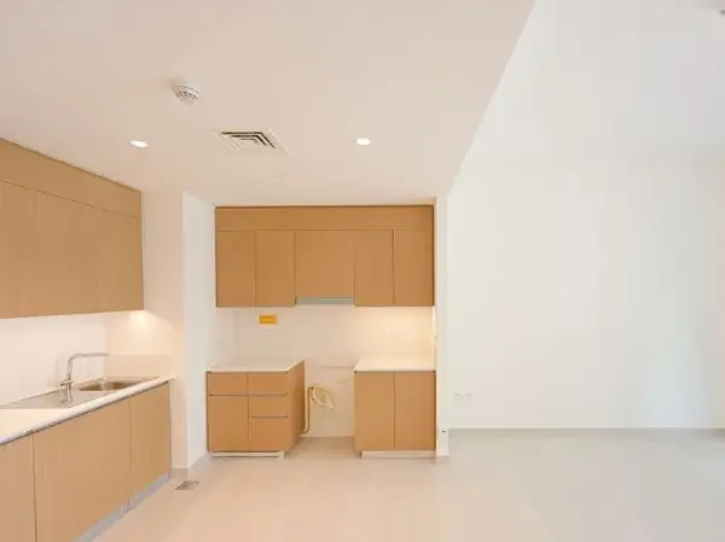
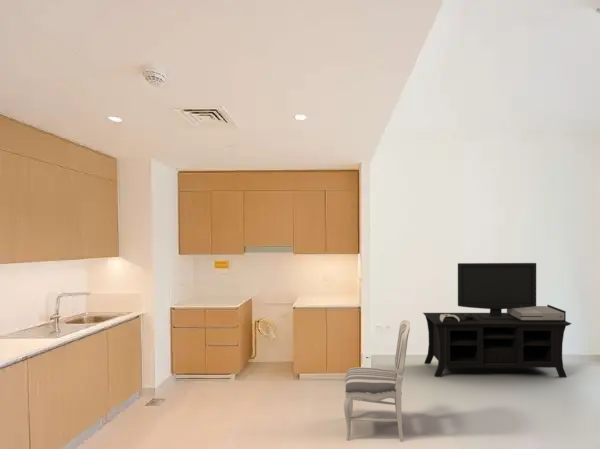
+ media console (492, 317)
+ dining chair (377, 375)
